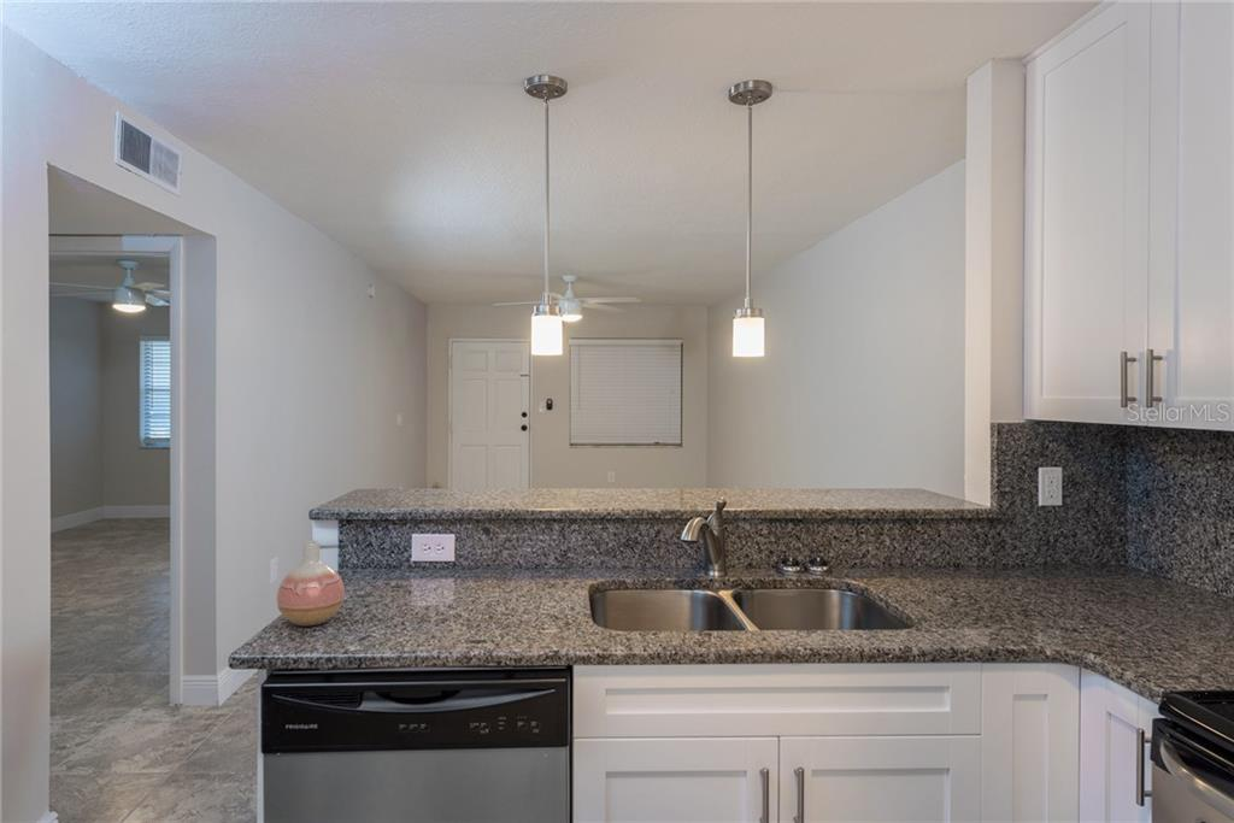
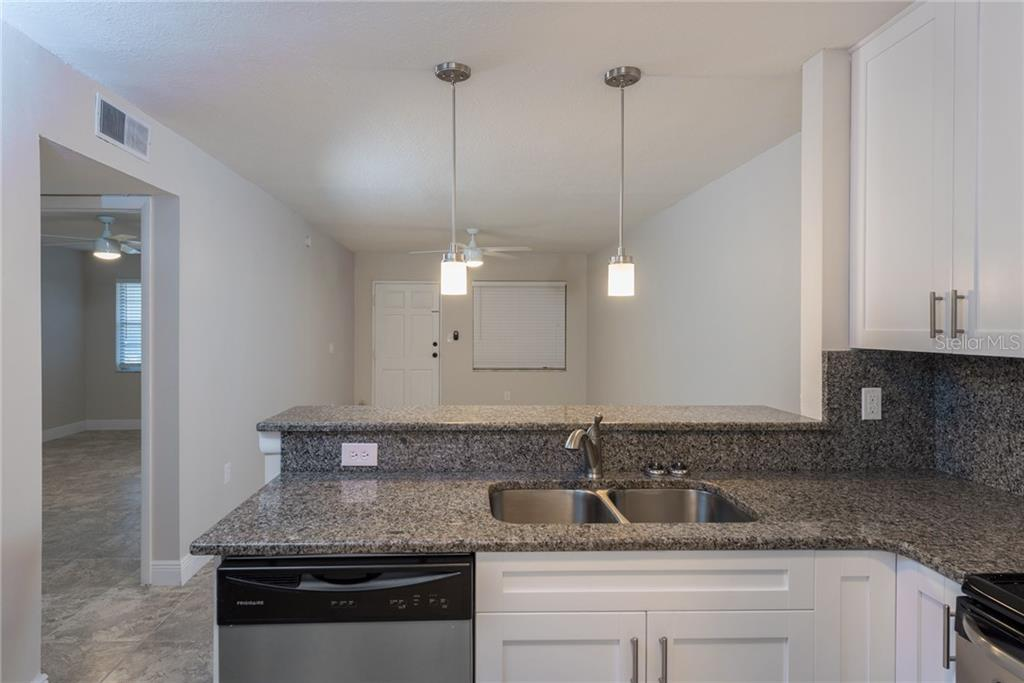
- vase (311, 582)
